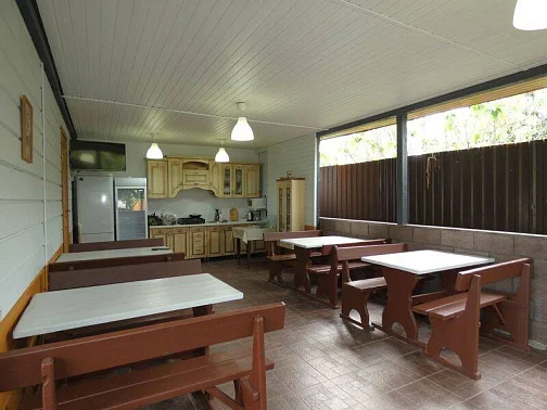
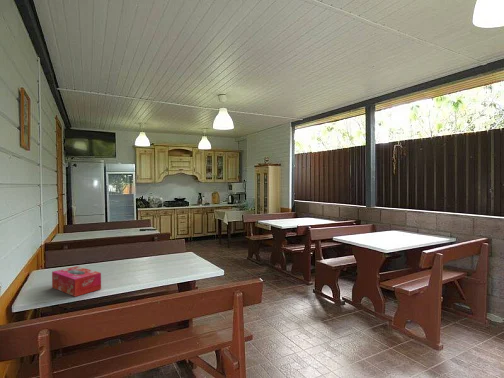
+ tissue box (76, 280)
